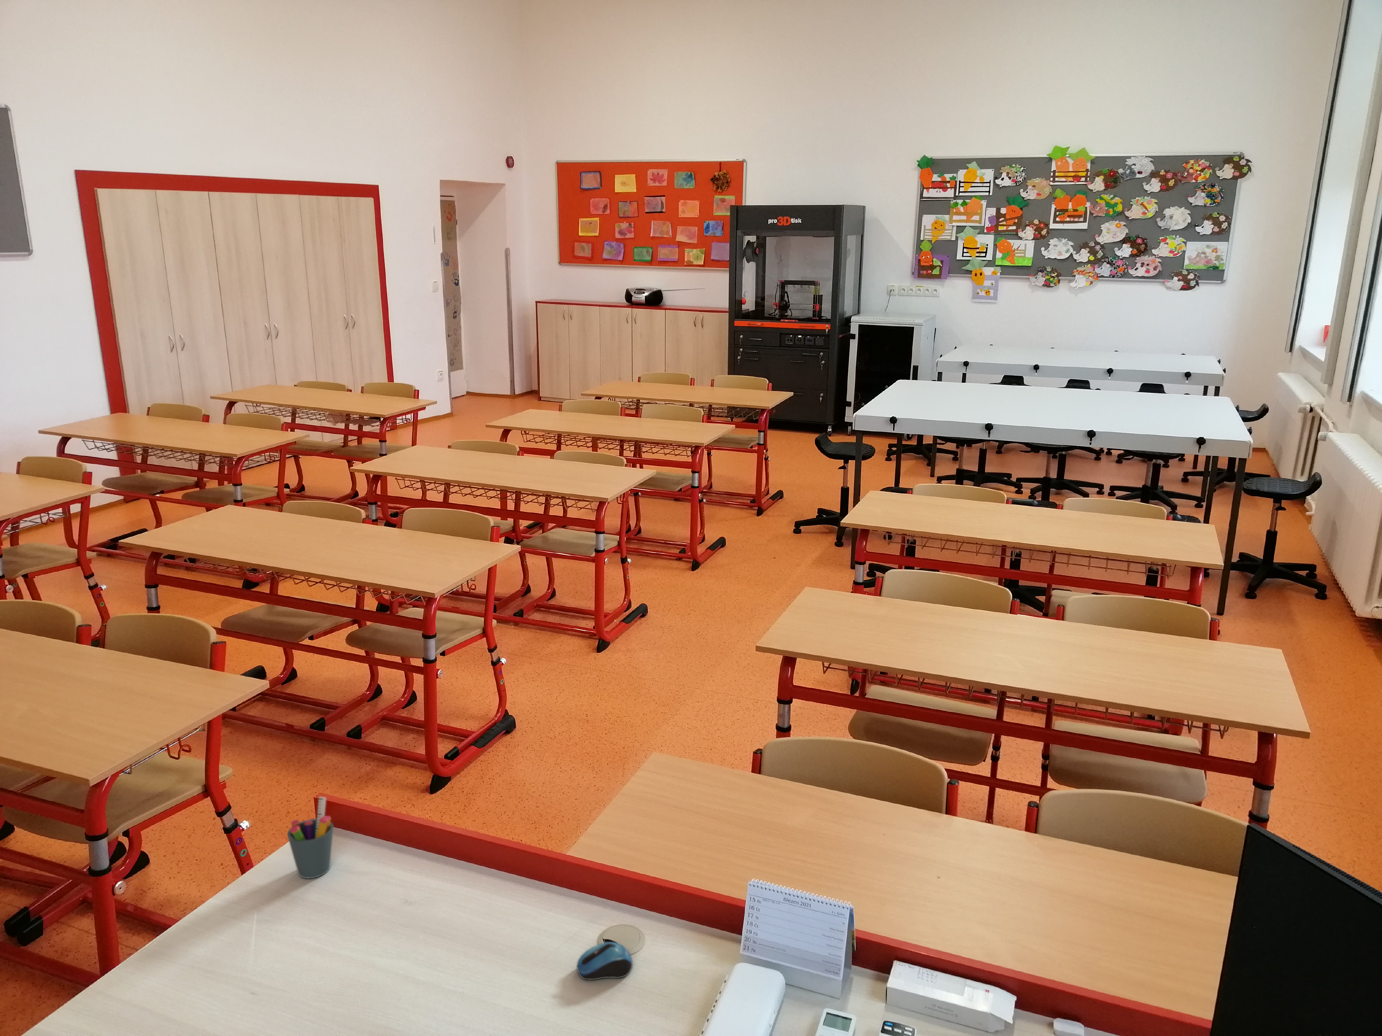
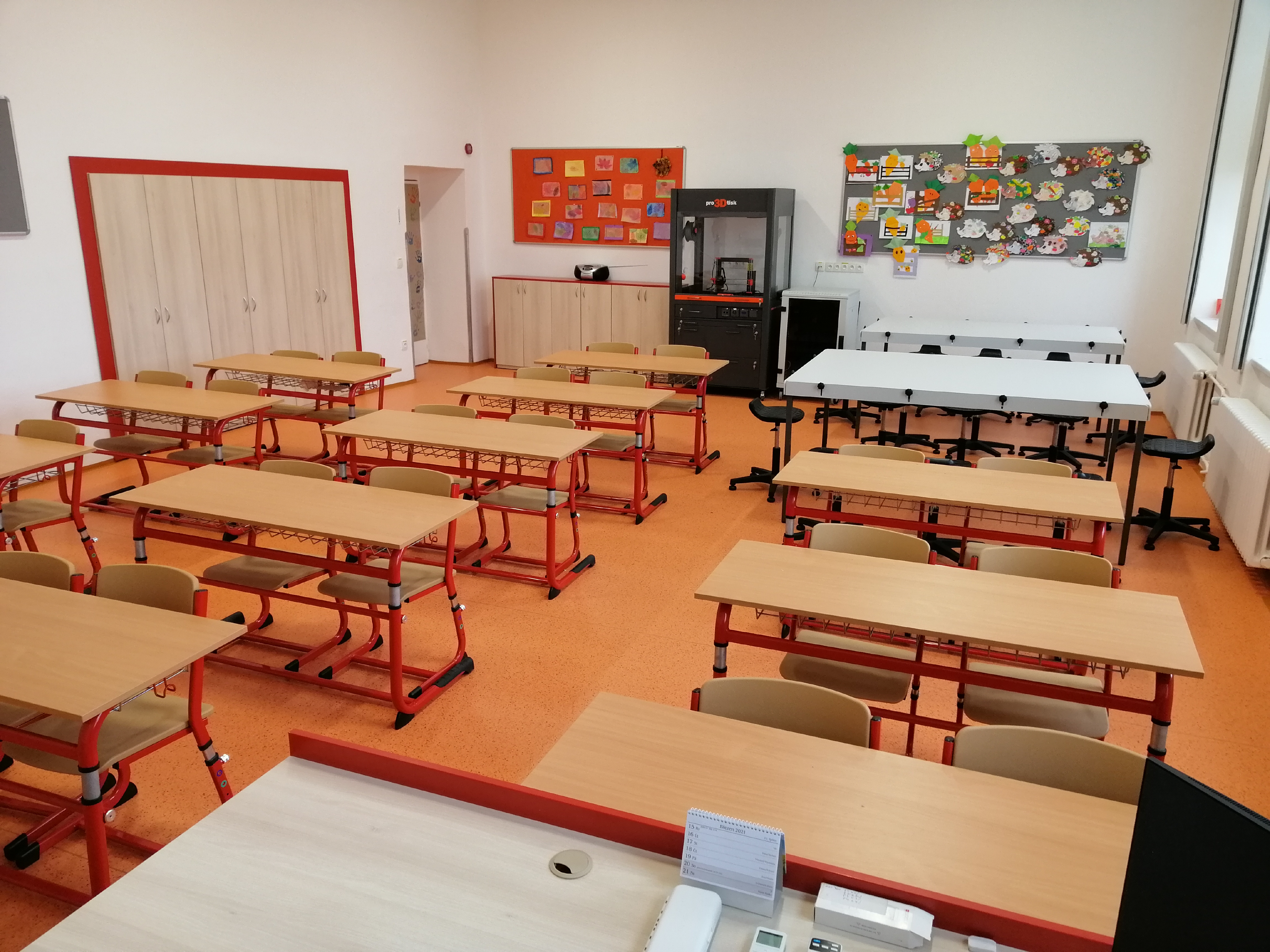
- pen holder (311, 839)
- computer mouse (605, 958)
